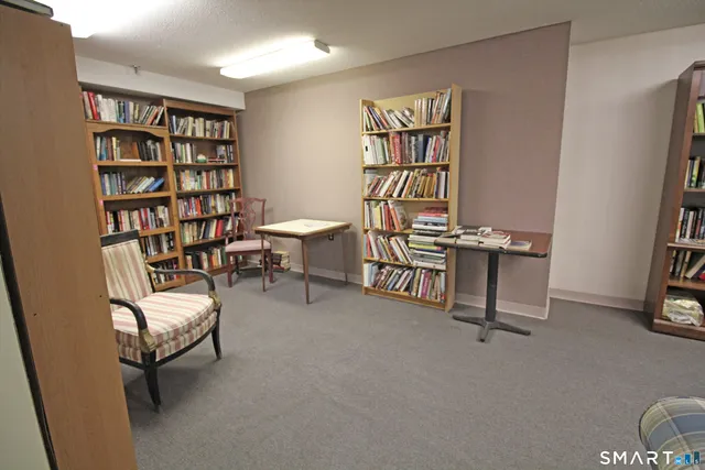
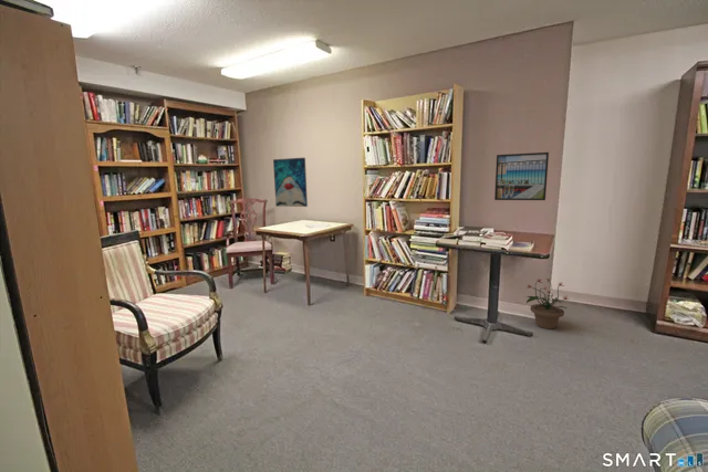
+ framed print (520, 177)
+ wall art (290, 182)
+ potted plant (546, 302)
